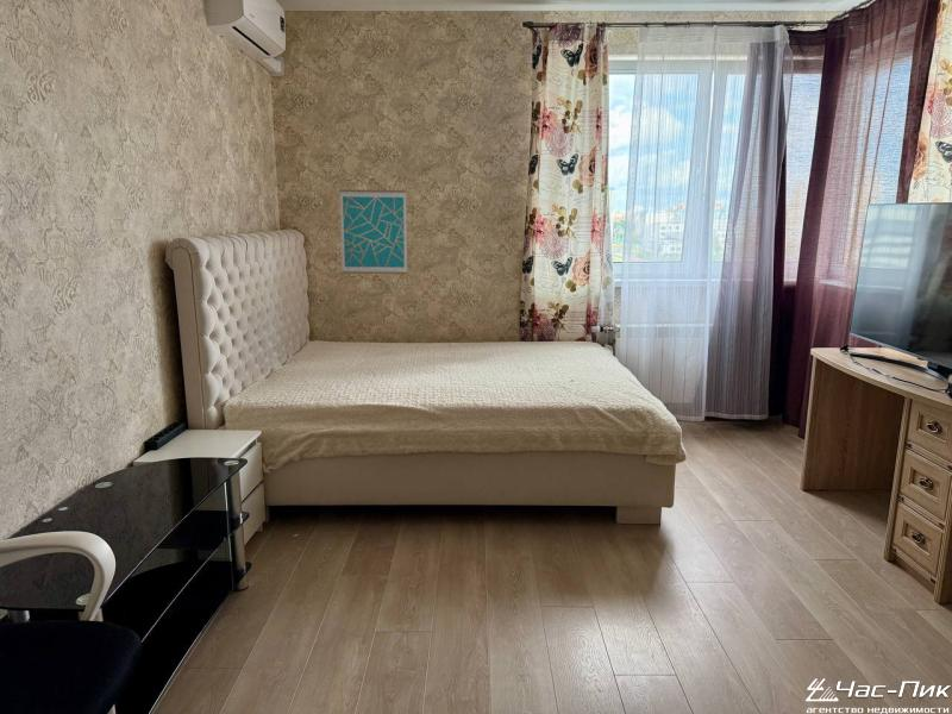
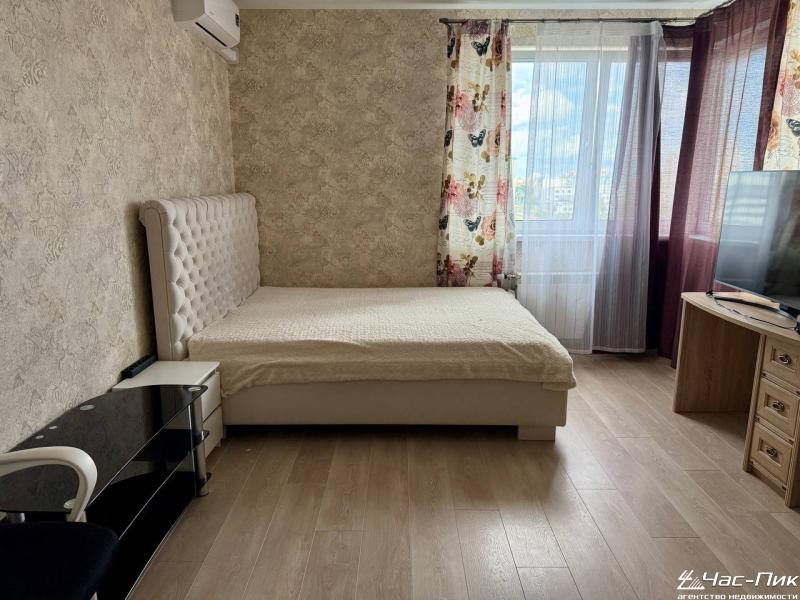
- wall art (374, 232)
